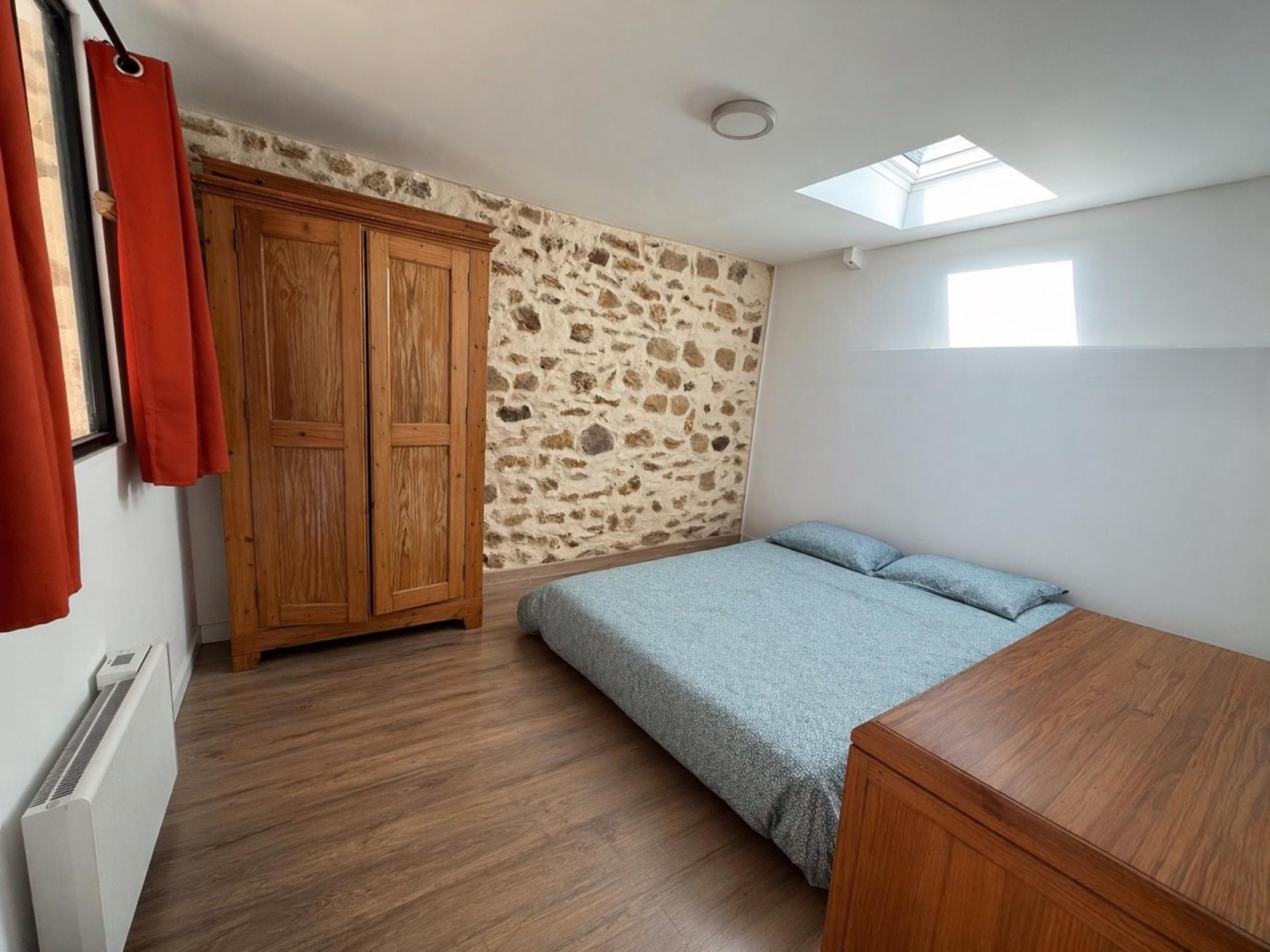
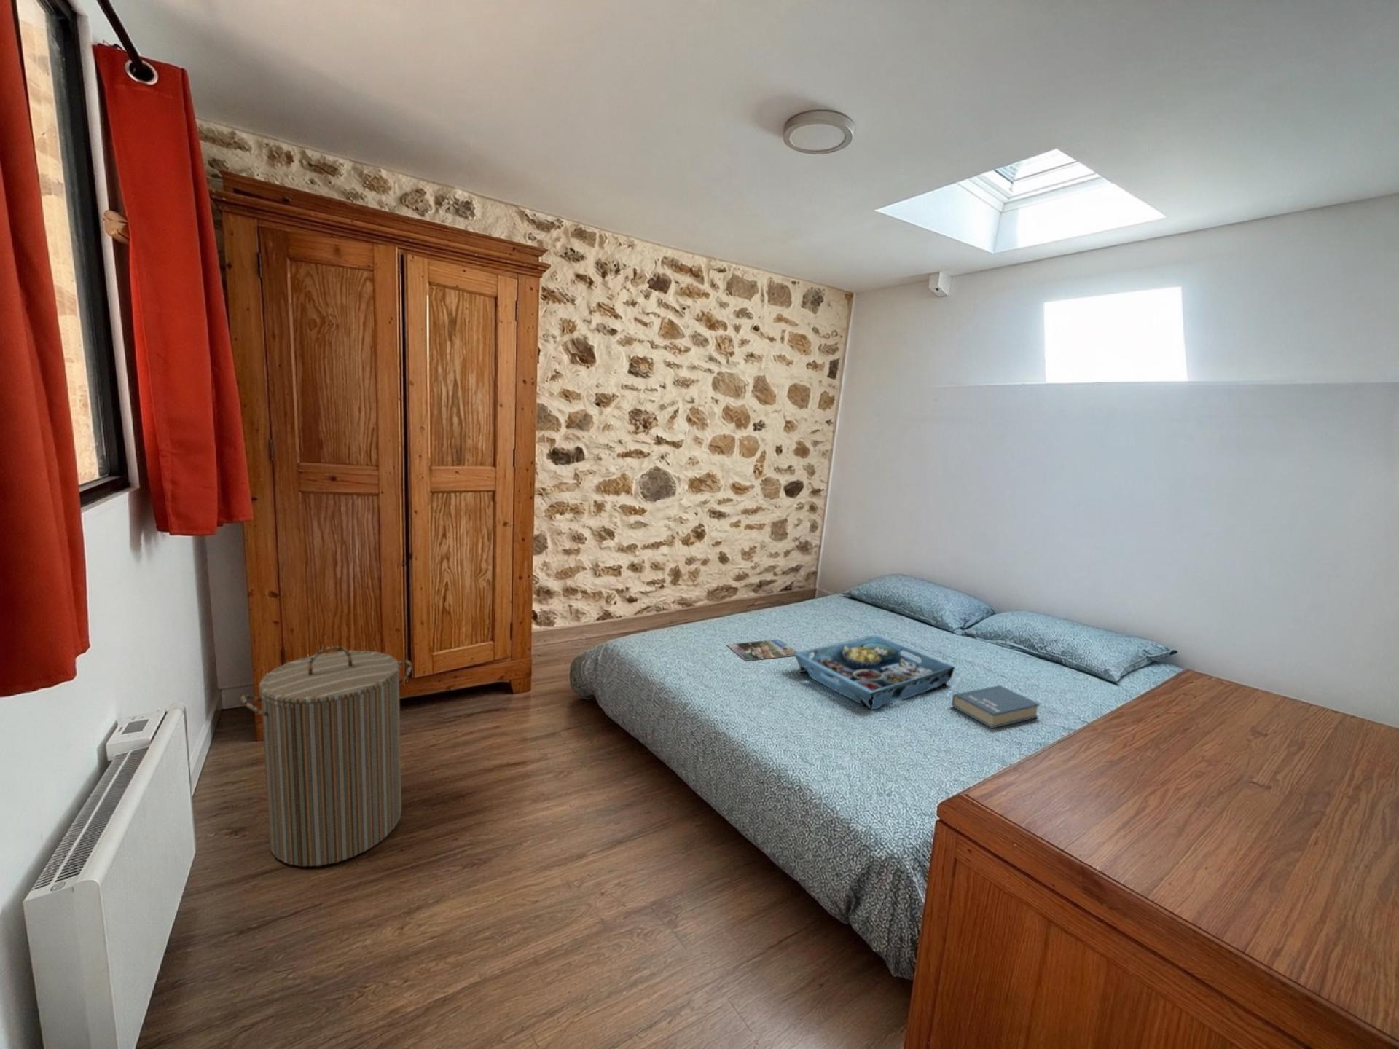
+ magazine (763, 649)
+ laundry hamper (336, 738)
+ book (995, 704)
+ serving tray (872, 668)
